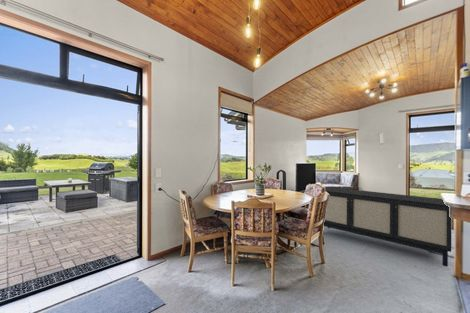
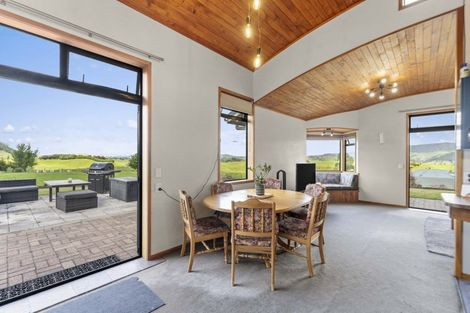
- sideboard (374, 218)
